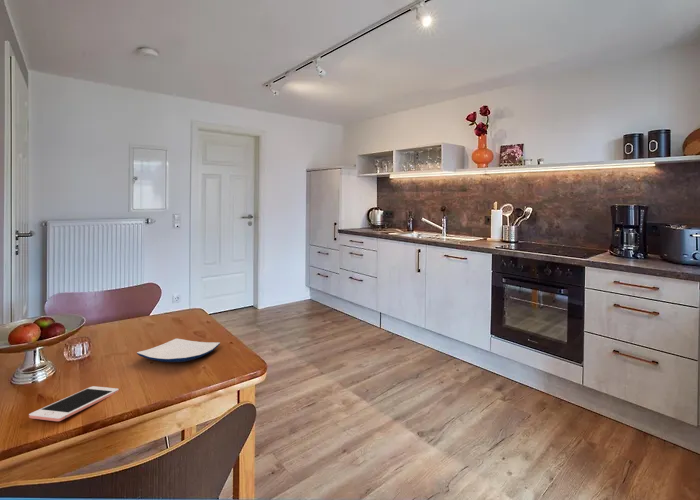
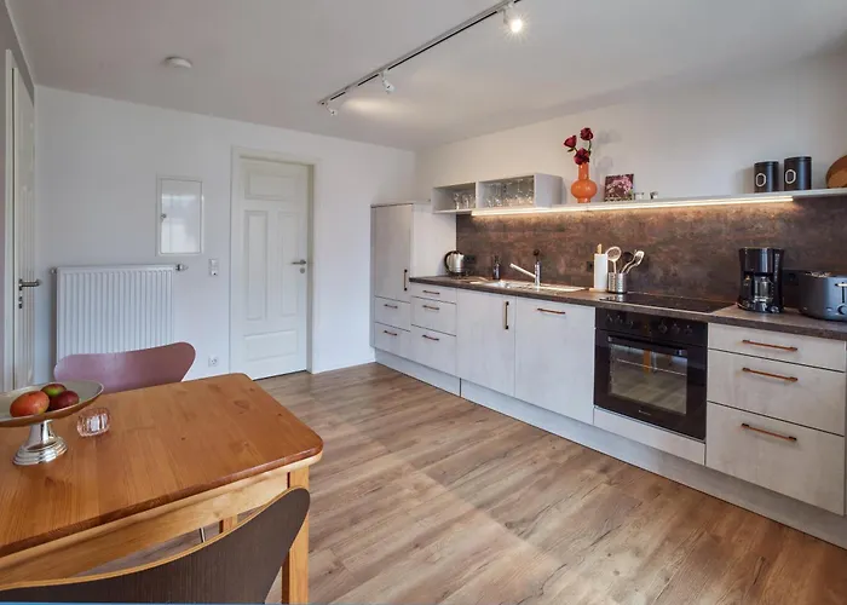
- cell phone (77, 402)
- plate (180, 351)
